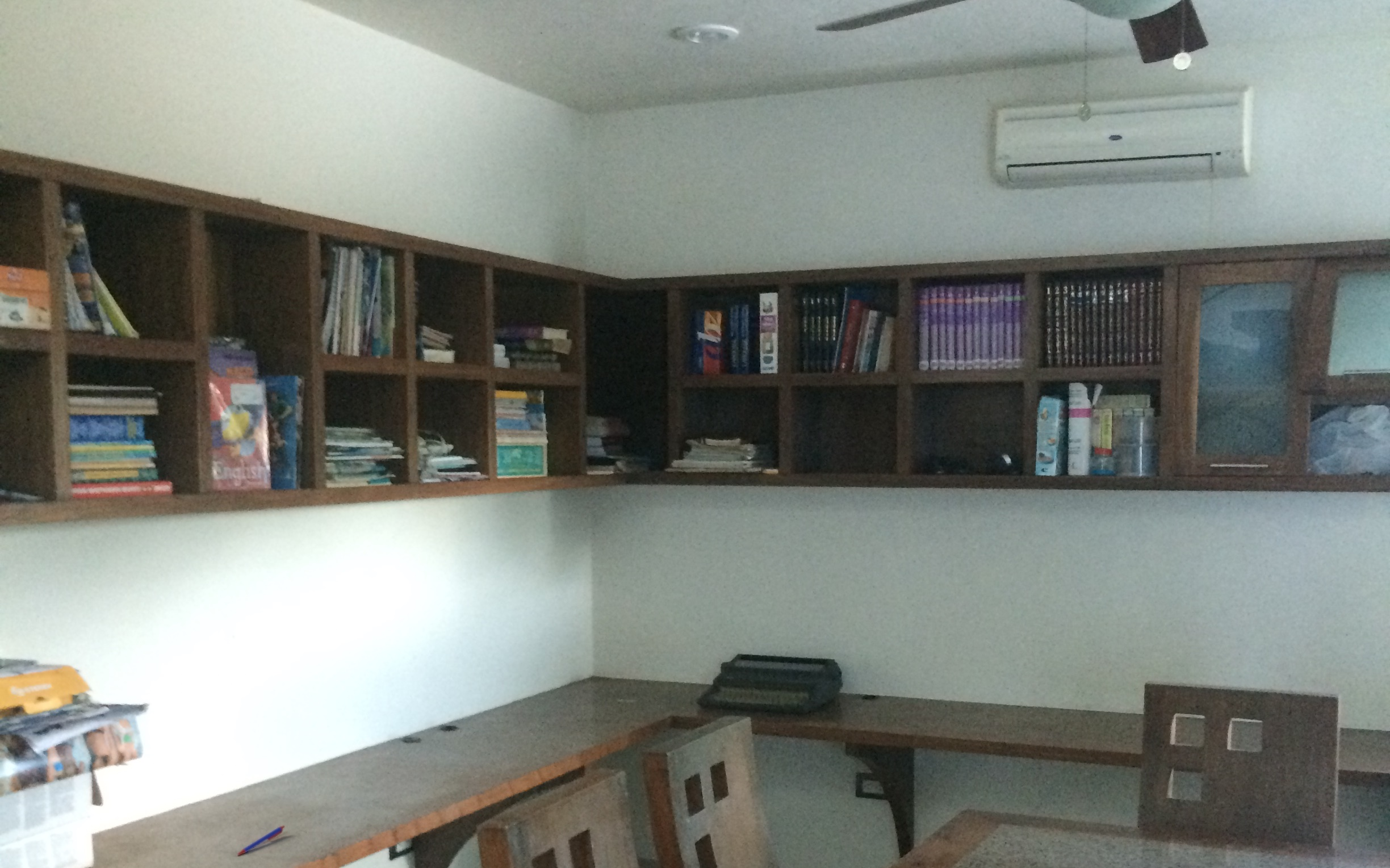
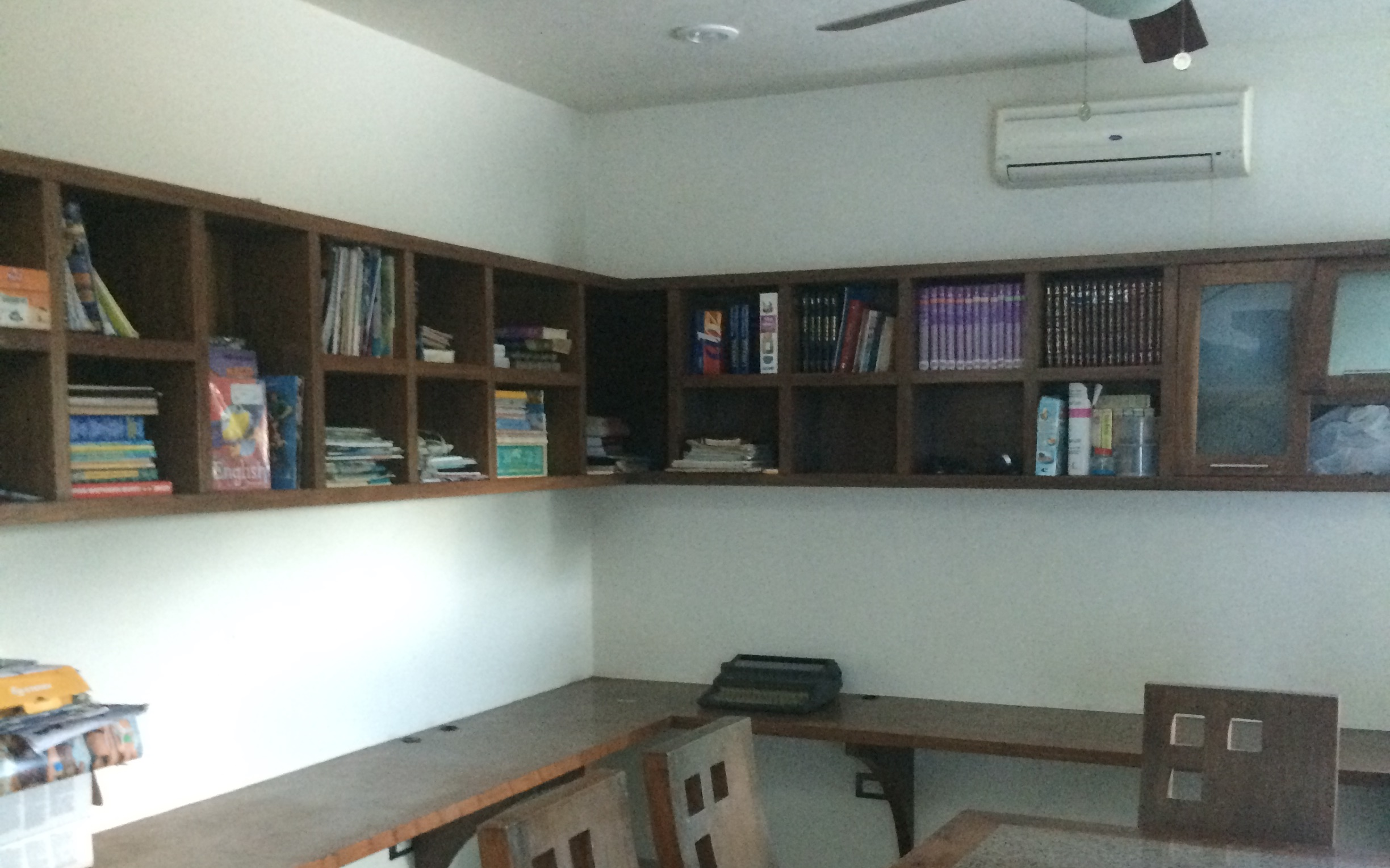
- pen (261, 840)
